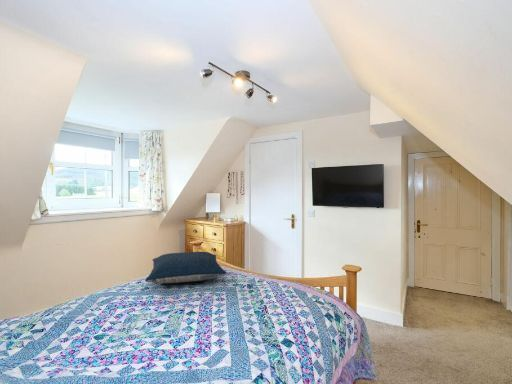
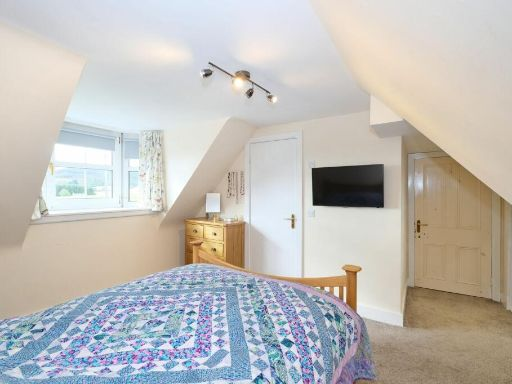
- pillow (186, 266)
